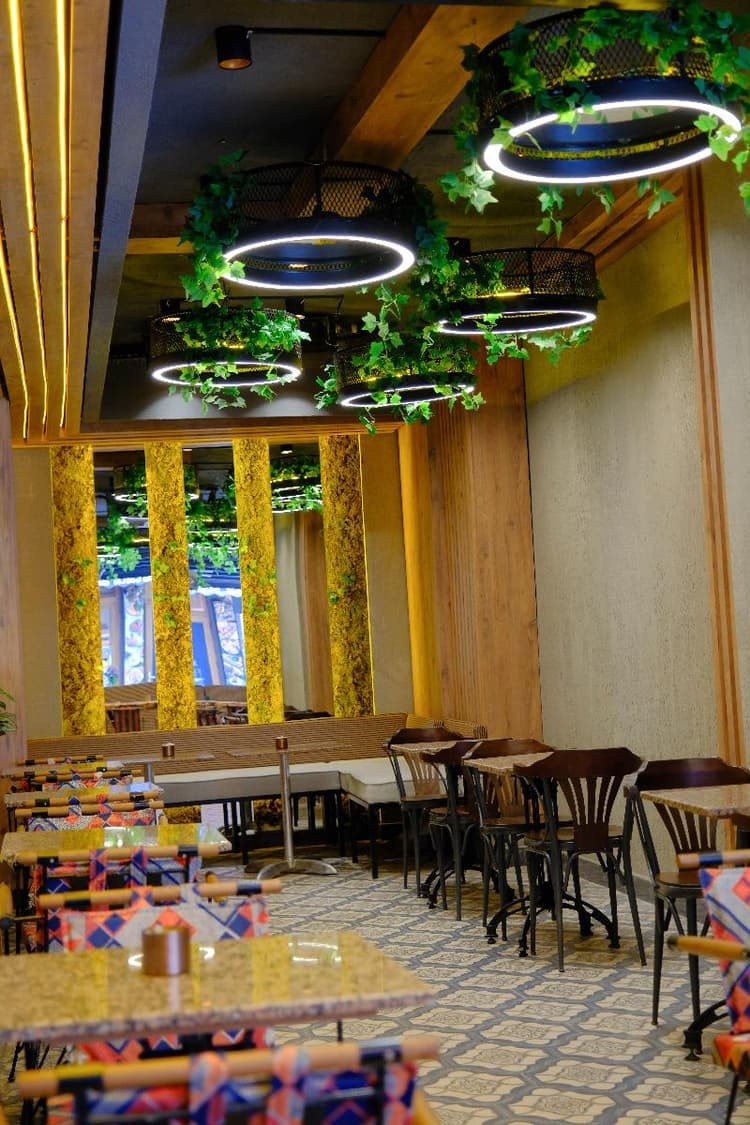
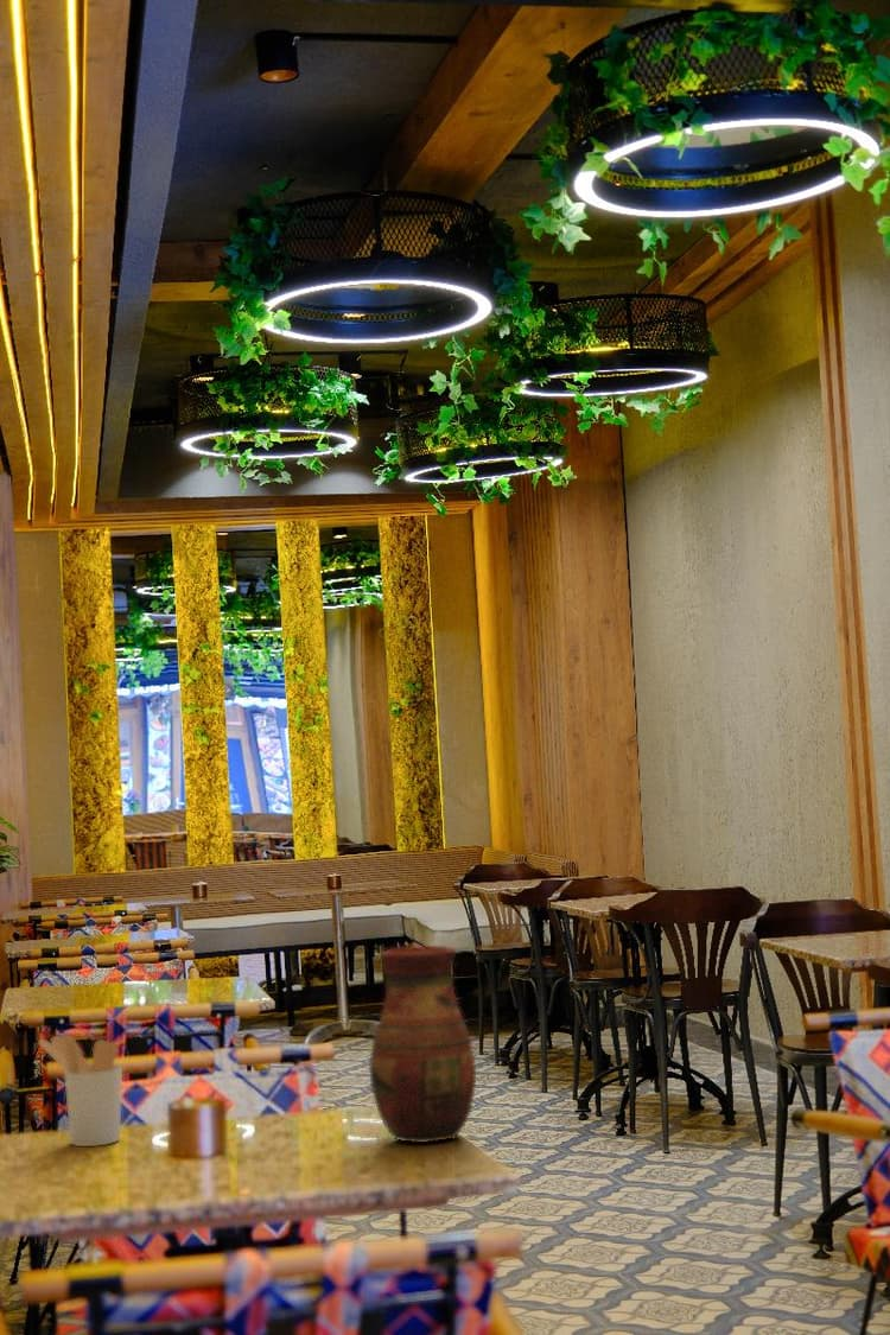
+ vase (420, 1042)
+ utensil holder (82, 1086)
